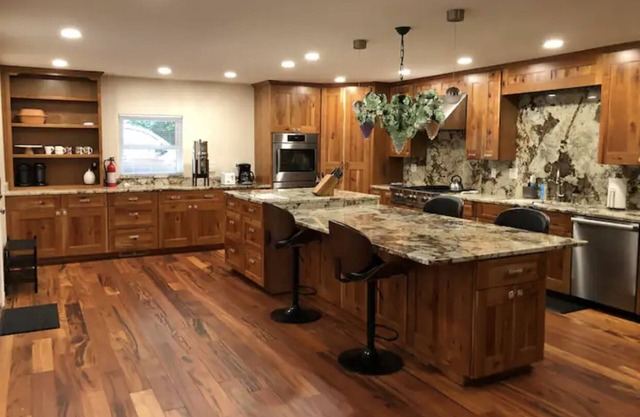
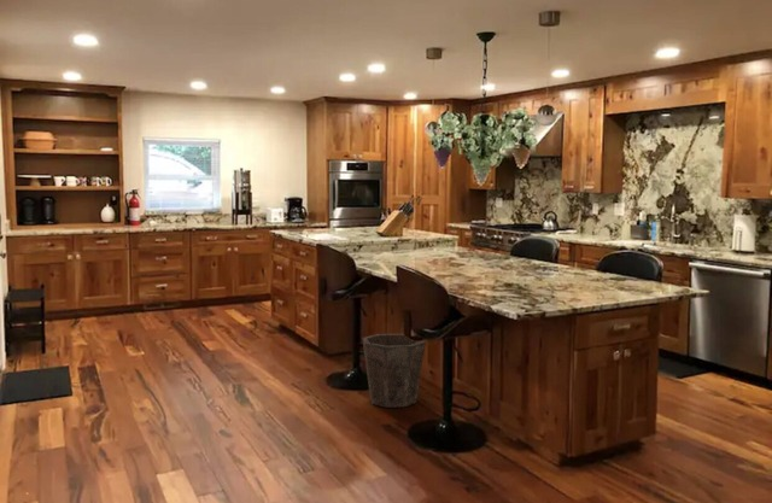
+ waste bin (393, 370)
